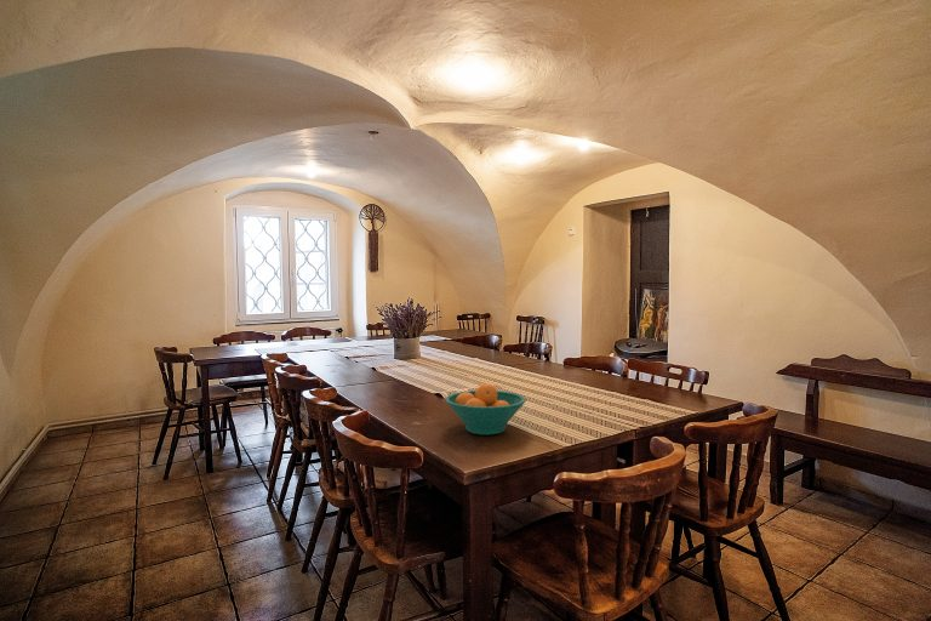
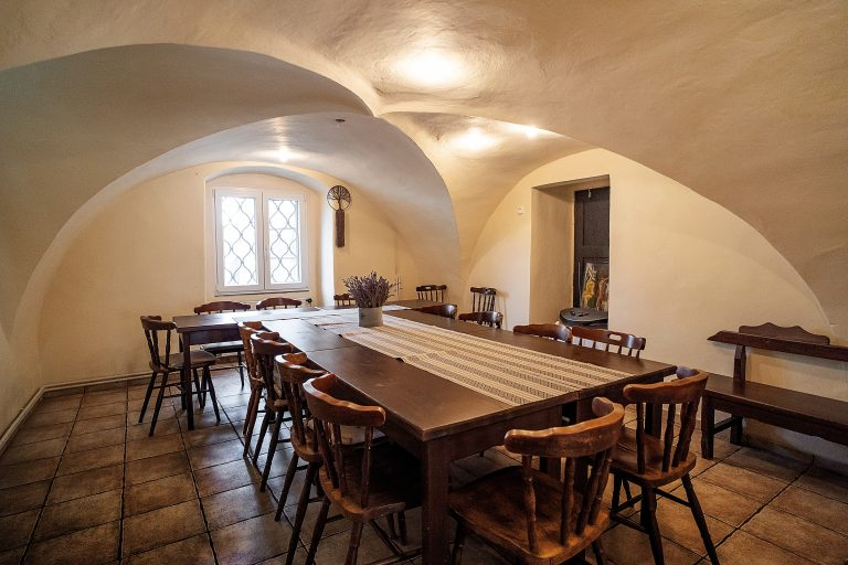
- fruit bowl (485, 406)
